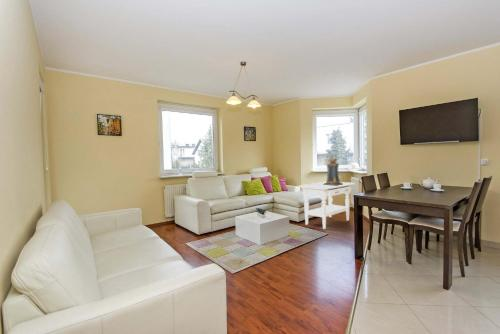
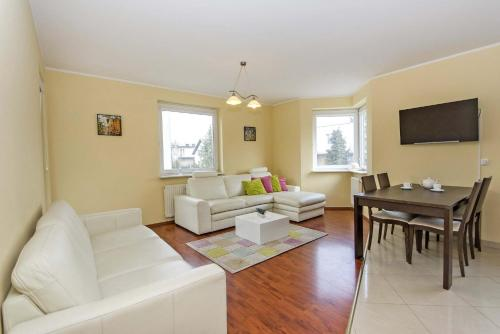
- side table (329, 203)
- pedestal (332, 171)
